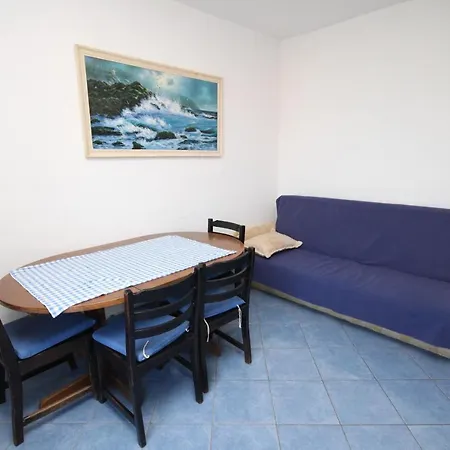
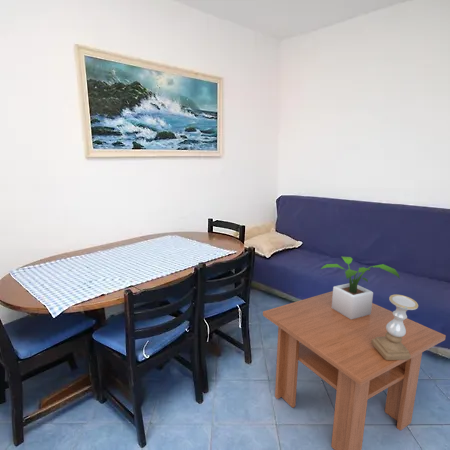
+ coffee table (343, 367)
+ candle holder (393, 325)
+ potted plant (355, 287)
